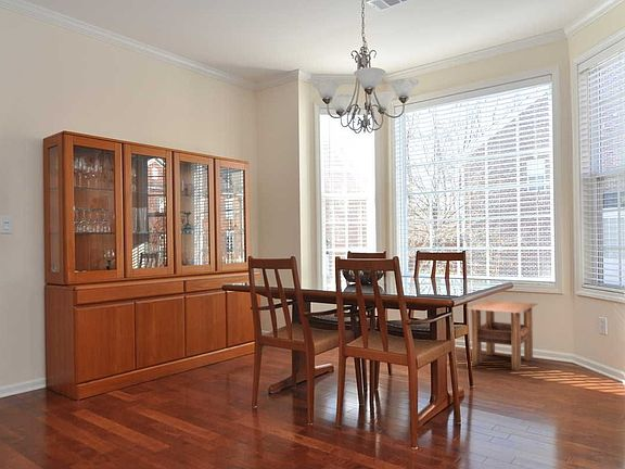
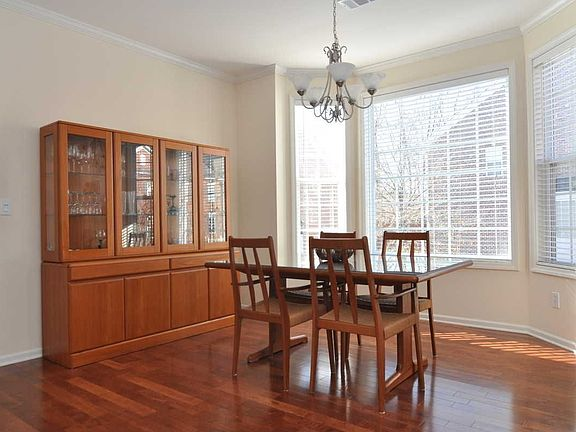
- side table (502, 333)
